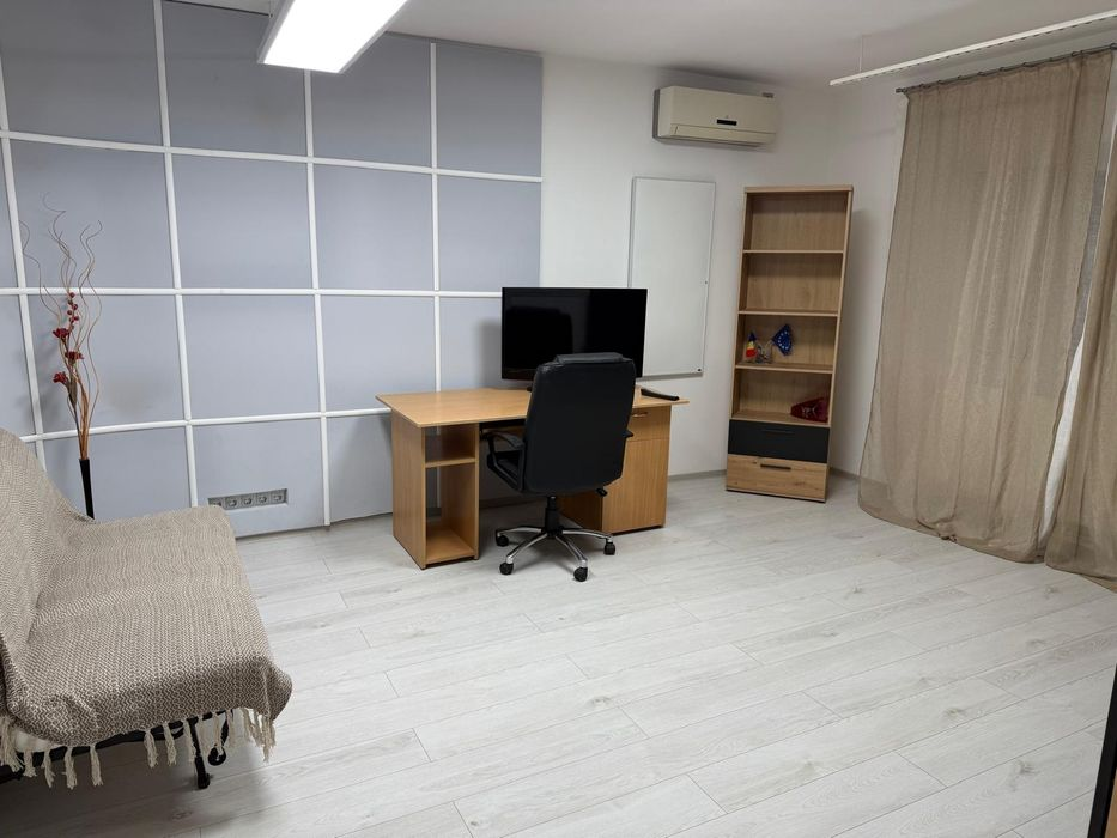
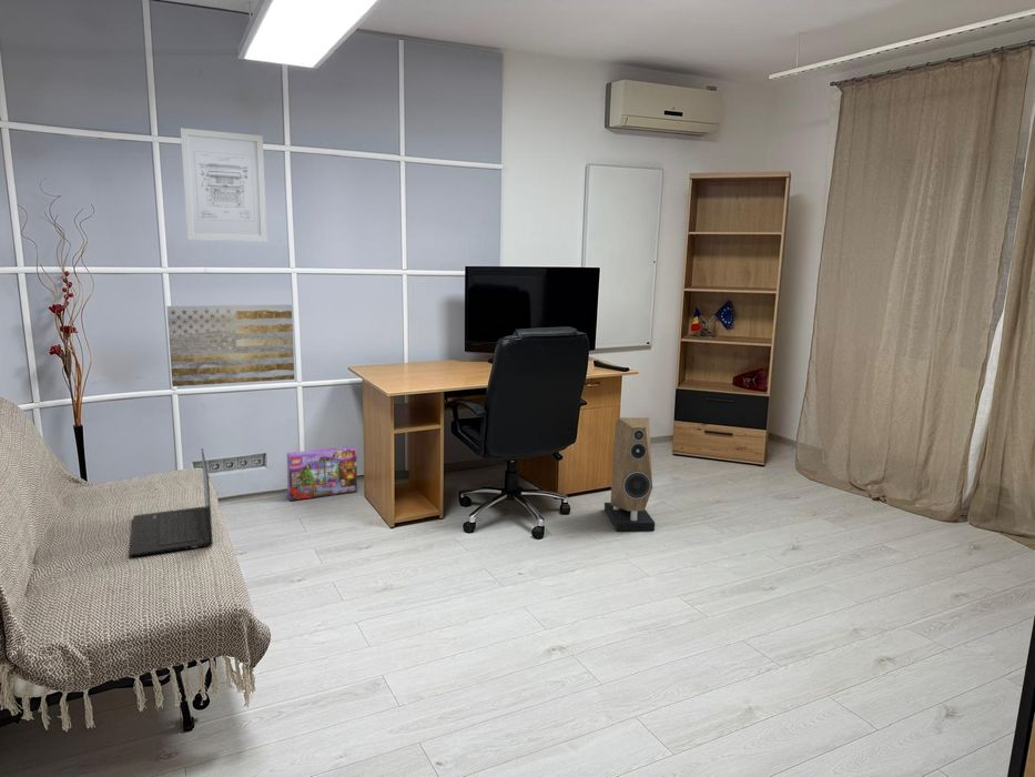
+ wall art (225, 186)
+ box (322, 472)
+ laptop (169, 511)
+ speaker (631, 470)
+ wall art (233, 344)
